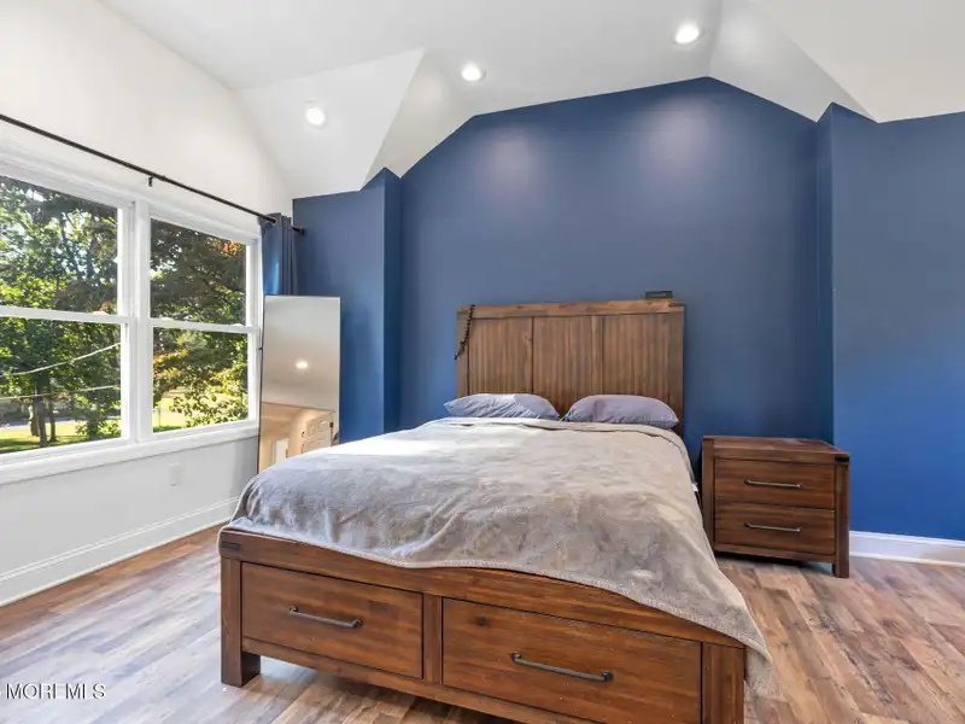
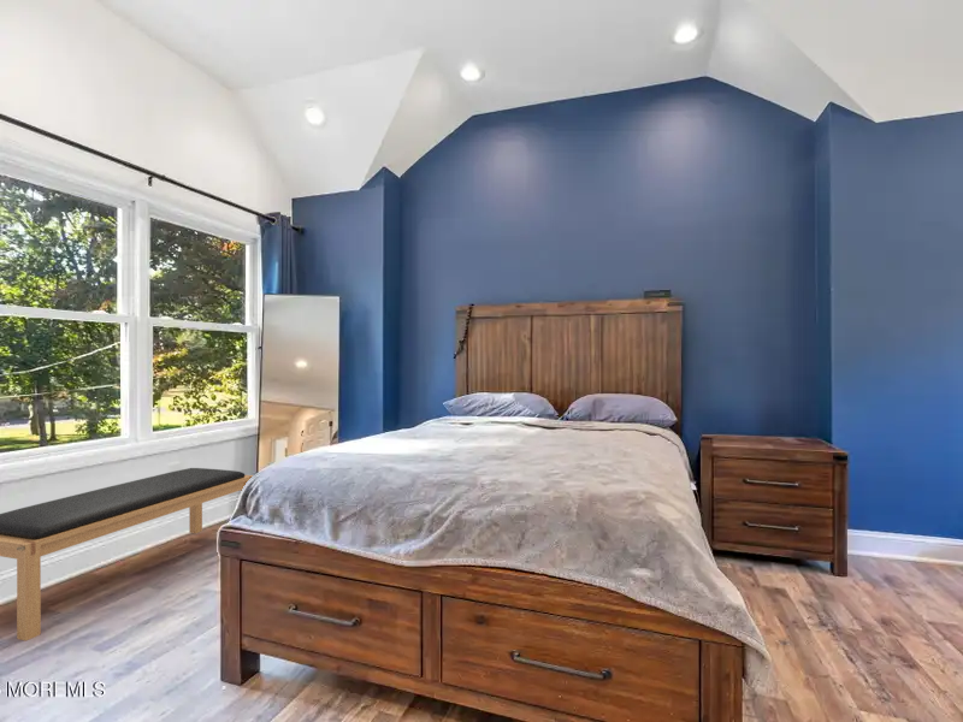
+ bench (130, 526)
